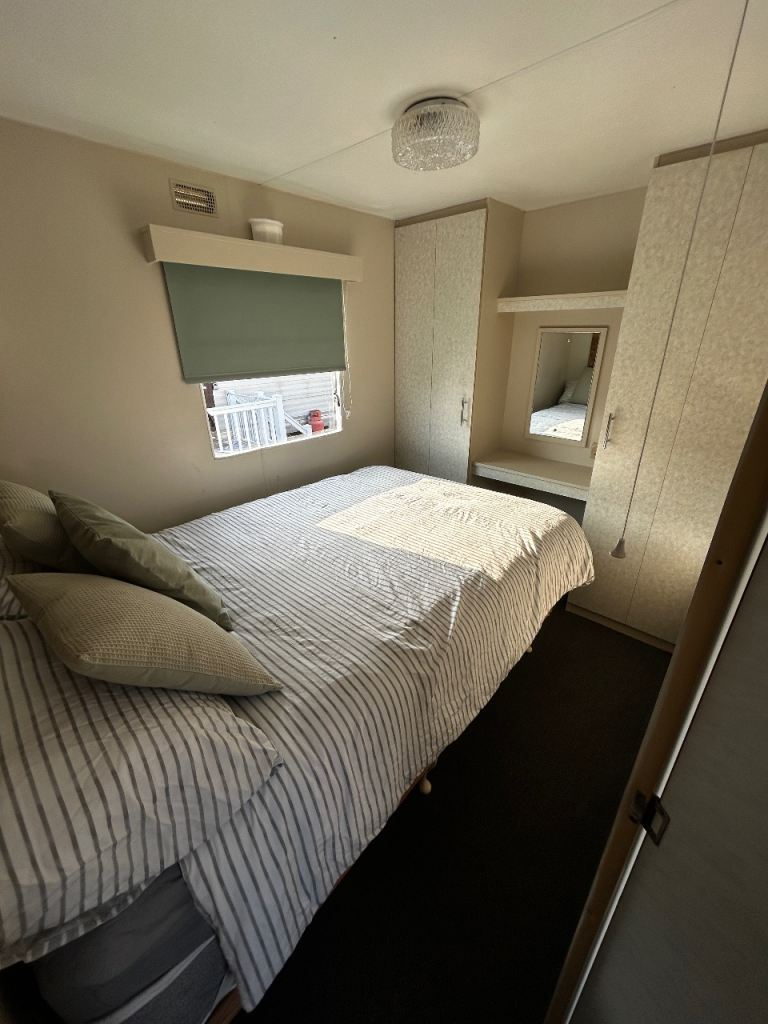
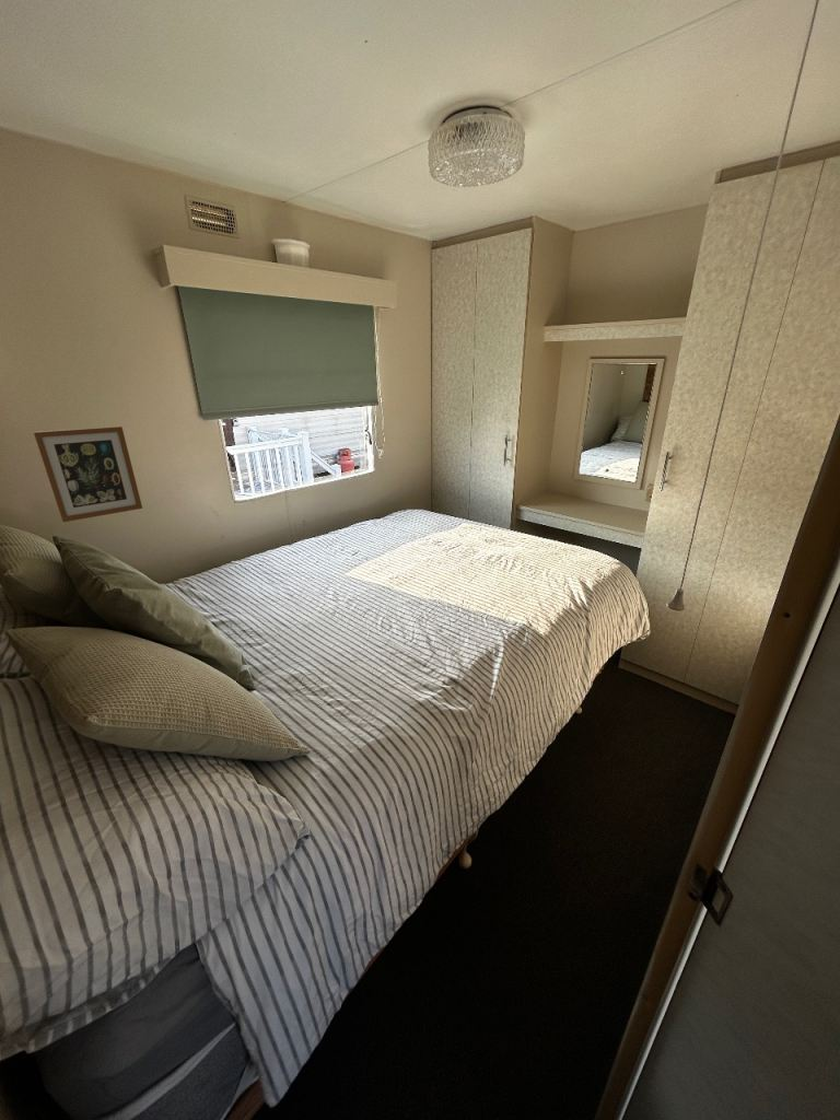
+ wall art (92, 472)
